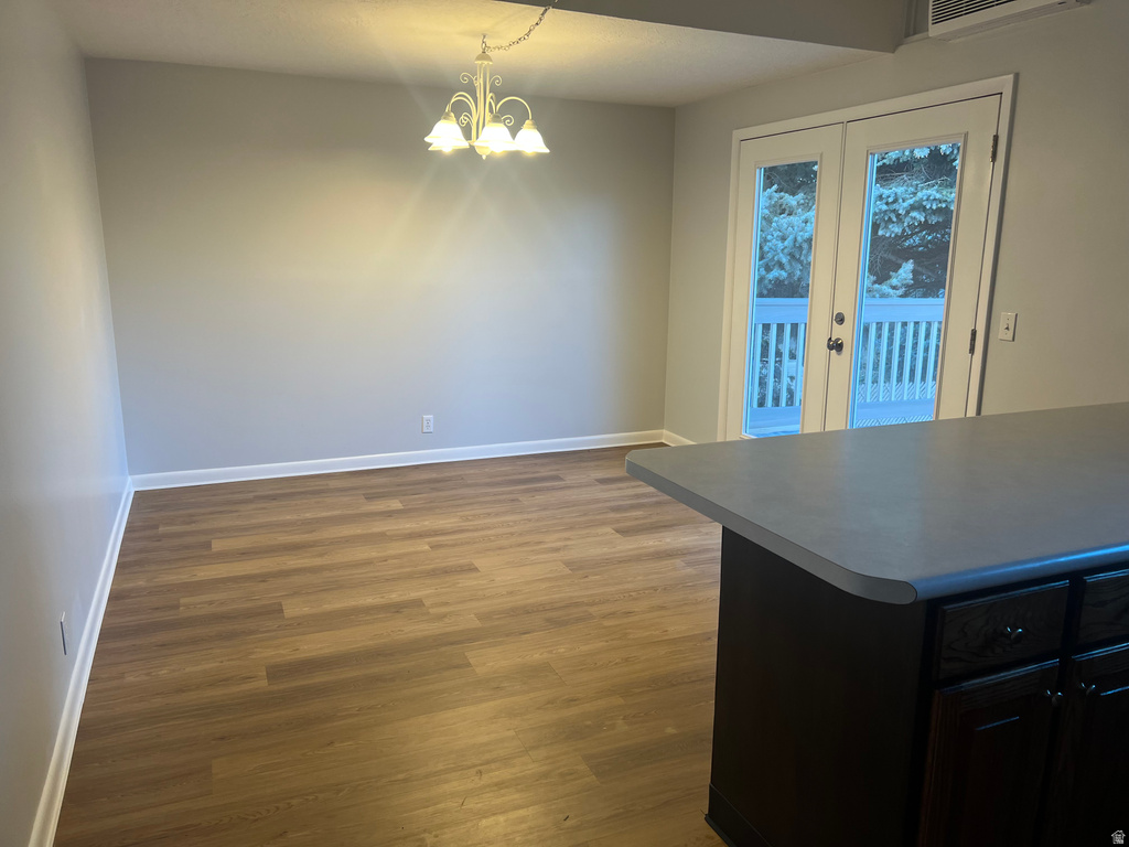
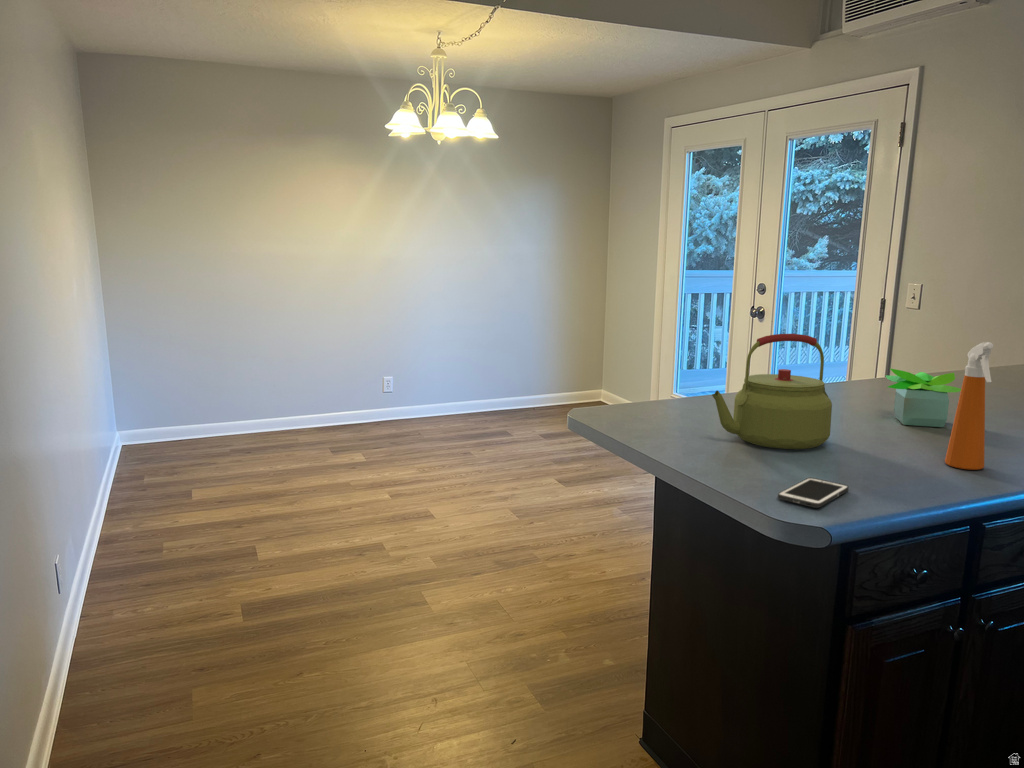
+ potted plant (919, 396)
+ cell phone (813, 492)
+ kettle (770, 387)
+ spray bottle (975, 405)
